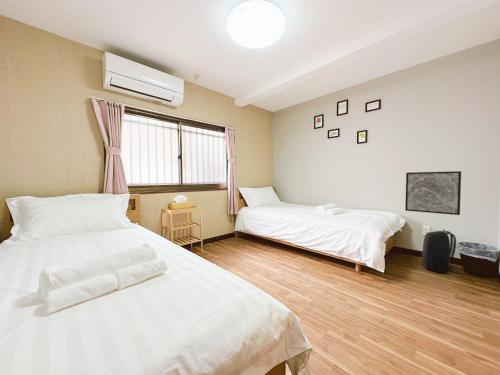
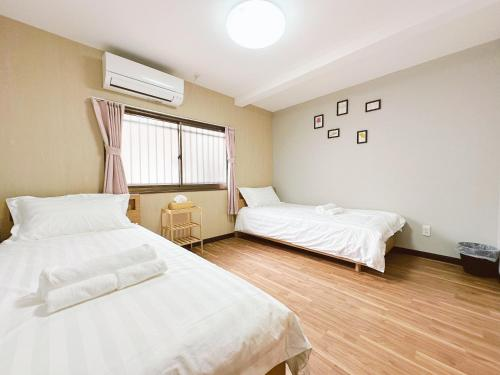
- backpack (441, 248)
- wall art (431, 192)
